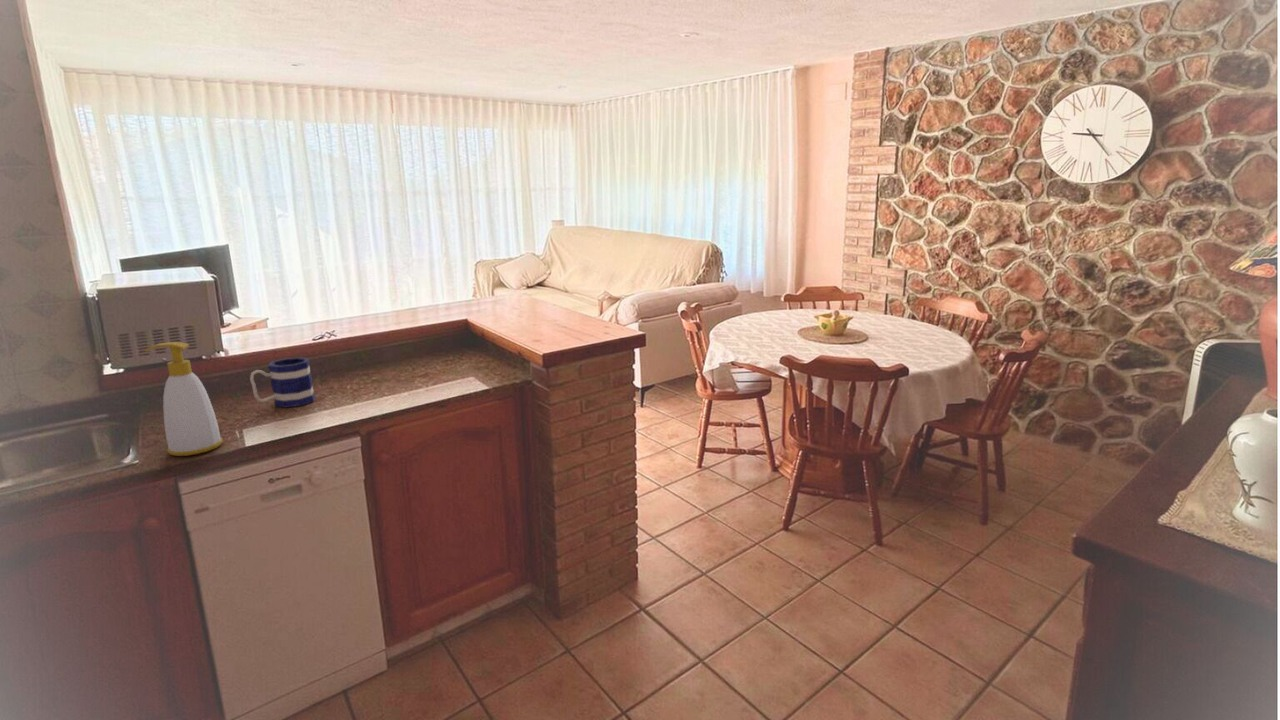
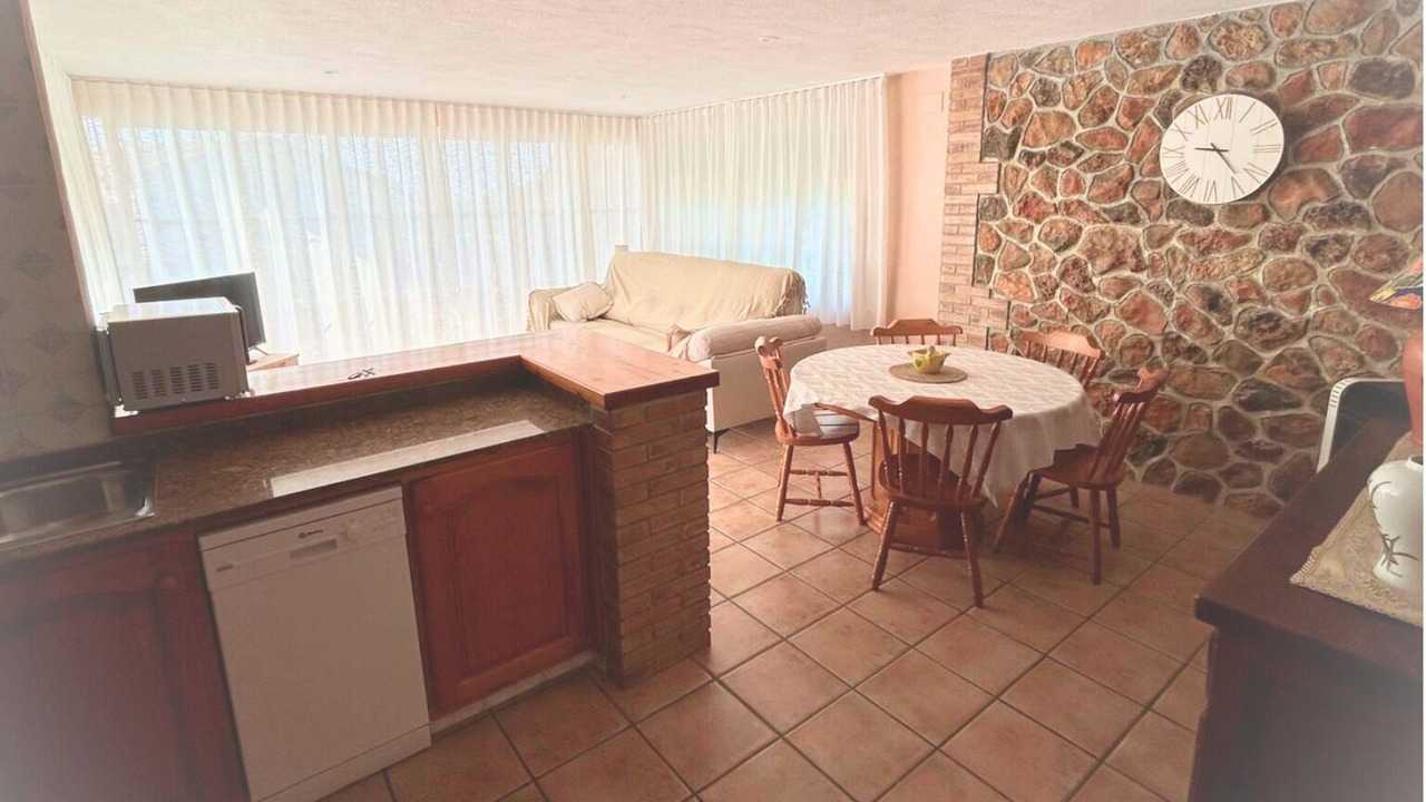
- soap bottle (184, 396)
- mug (282, 383)
